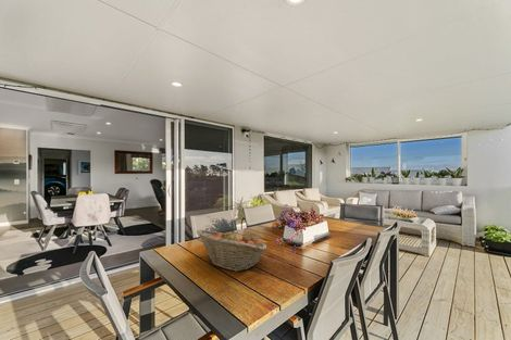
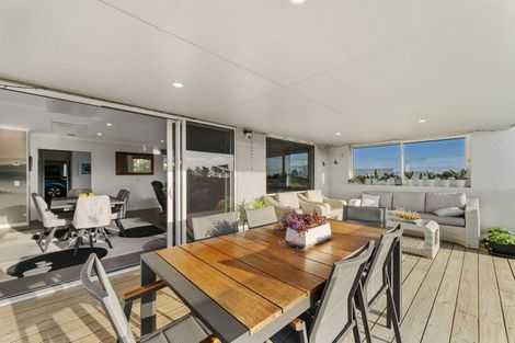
- fruit basket (230, 244)
